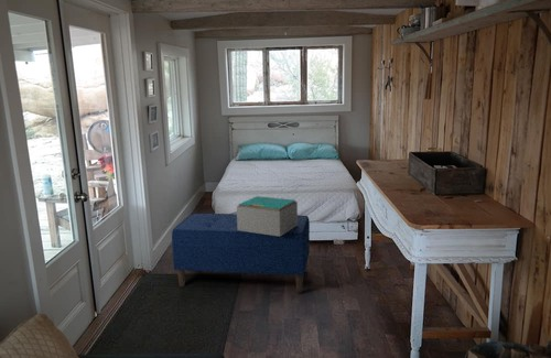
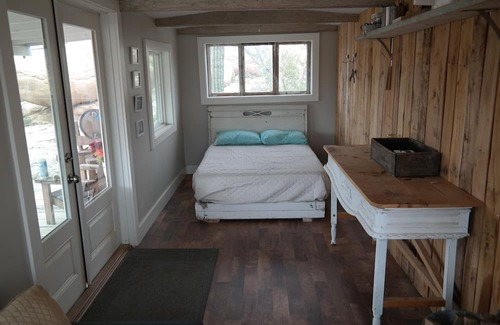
- decorative box (267, 215)
- bench (244, 250)
